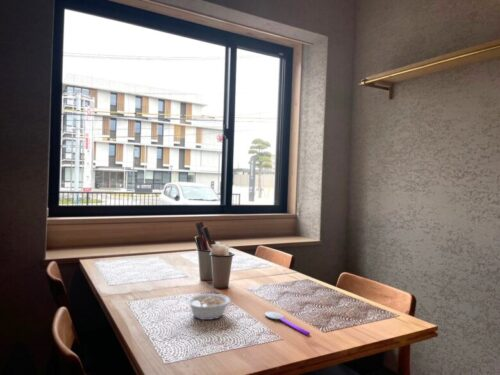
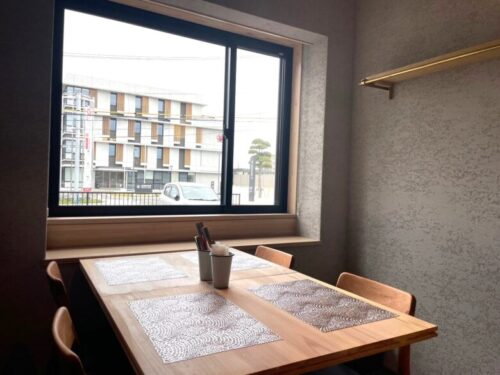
- spoon (286, 321)
- legume (206, 306)
